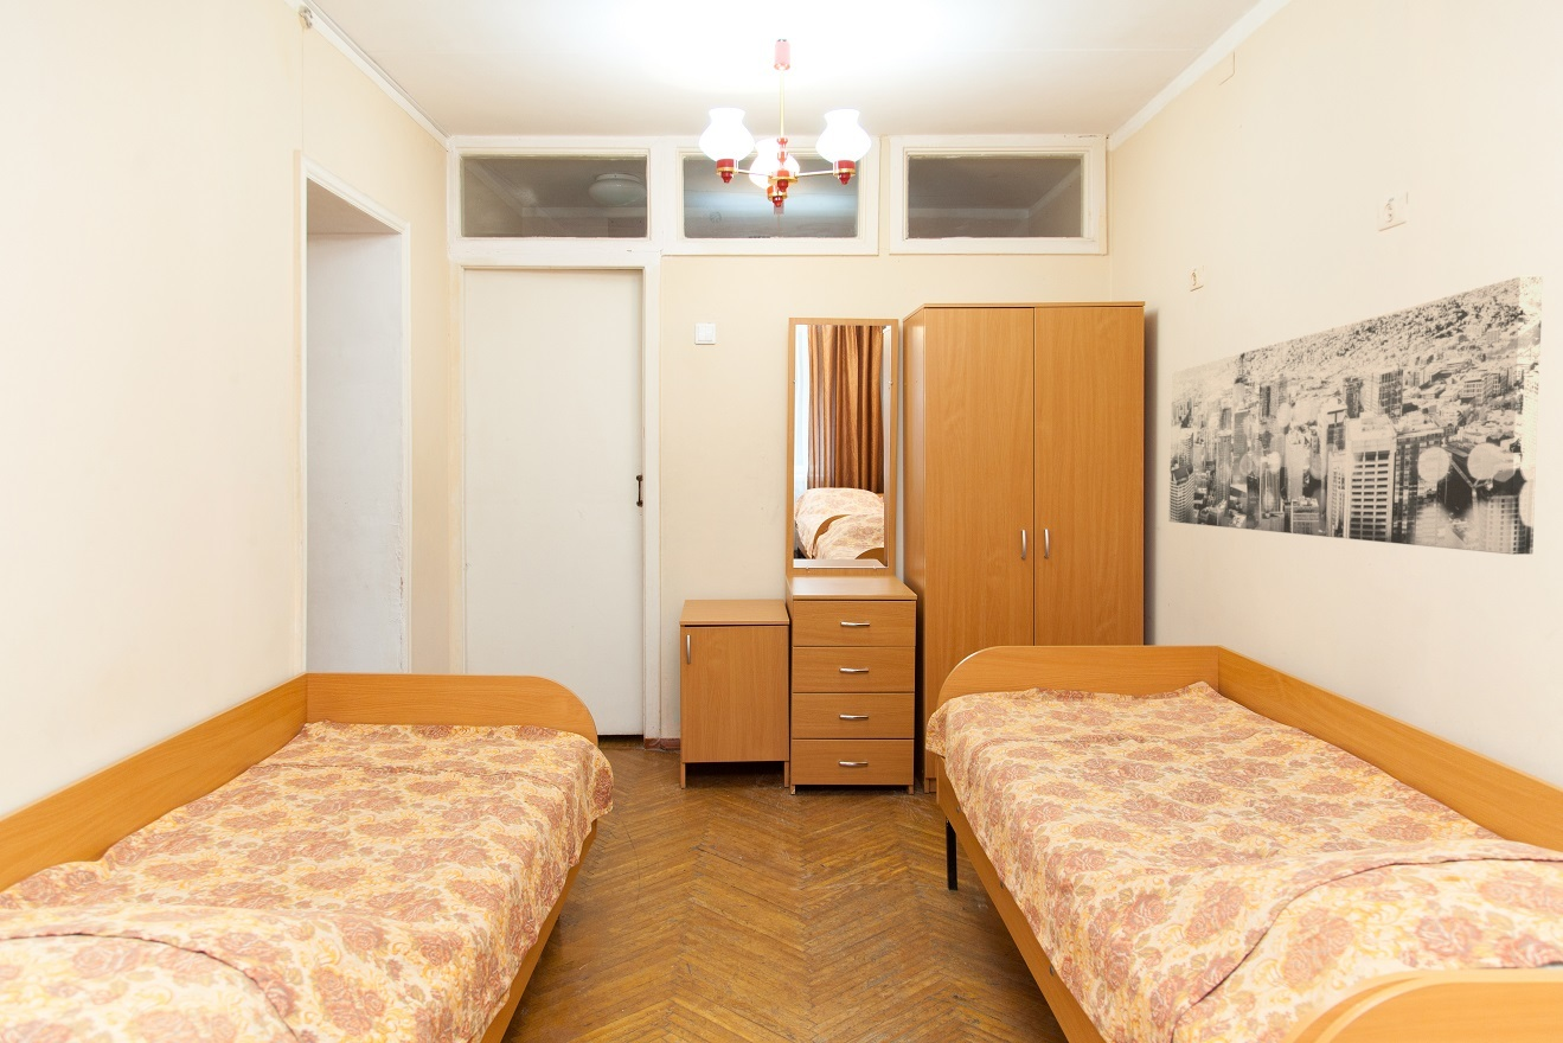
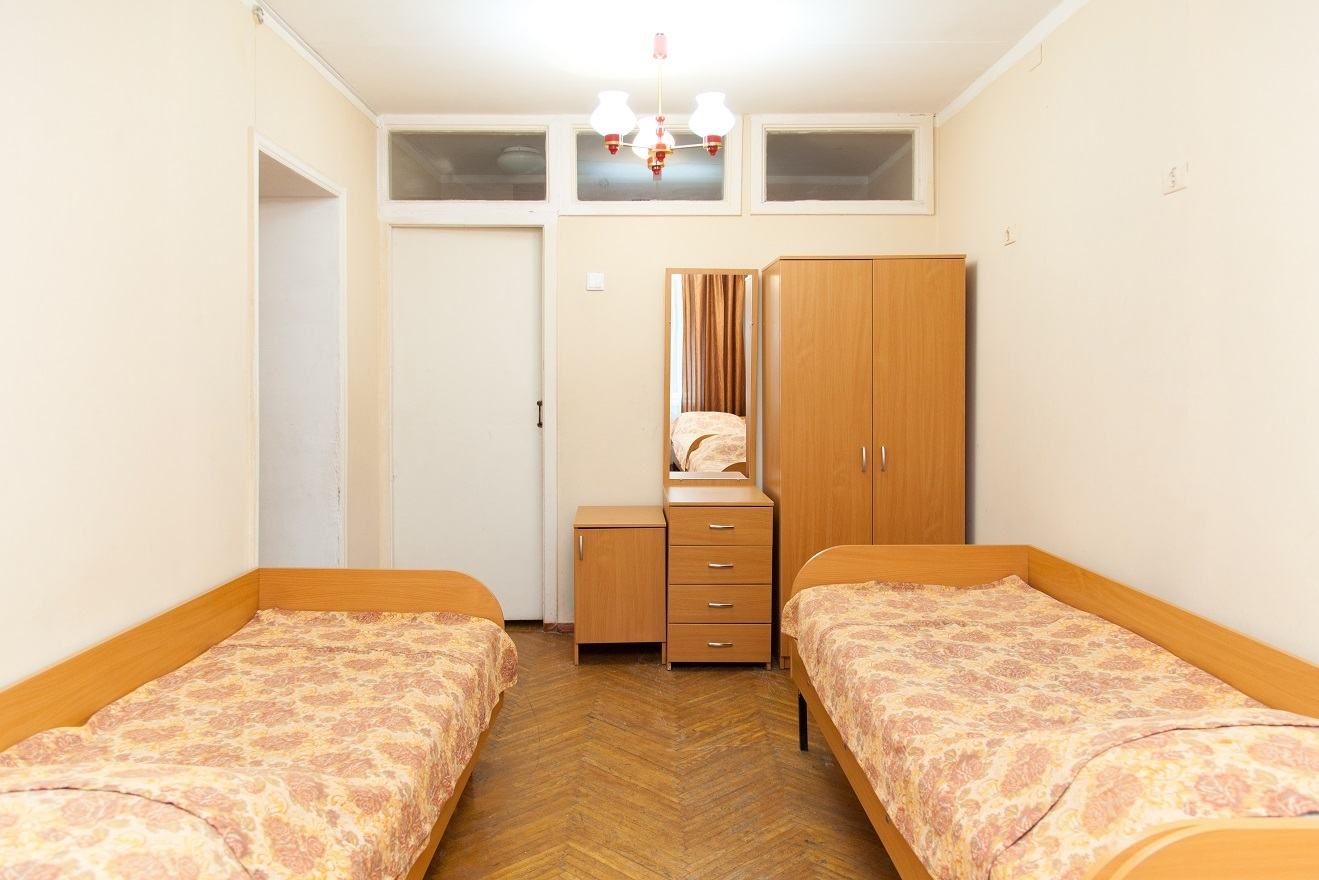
- wall art (1299, 436)
